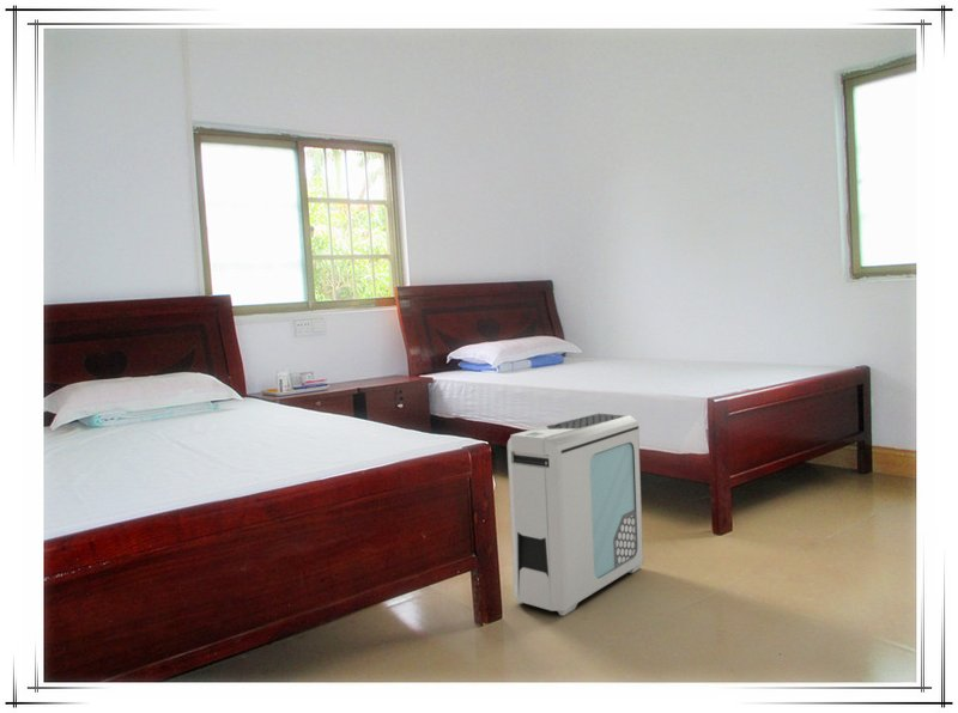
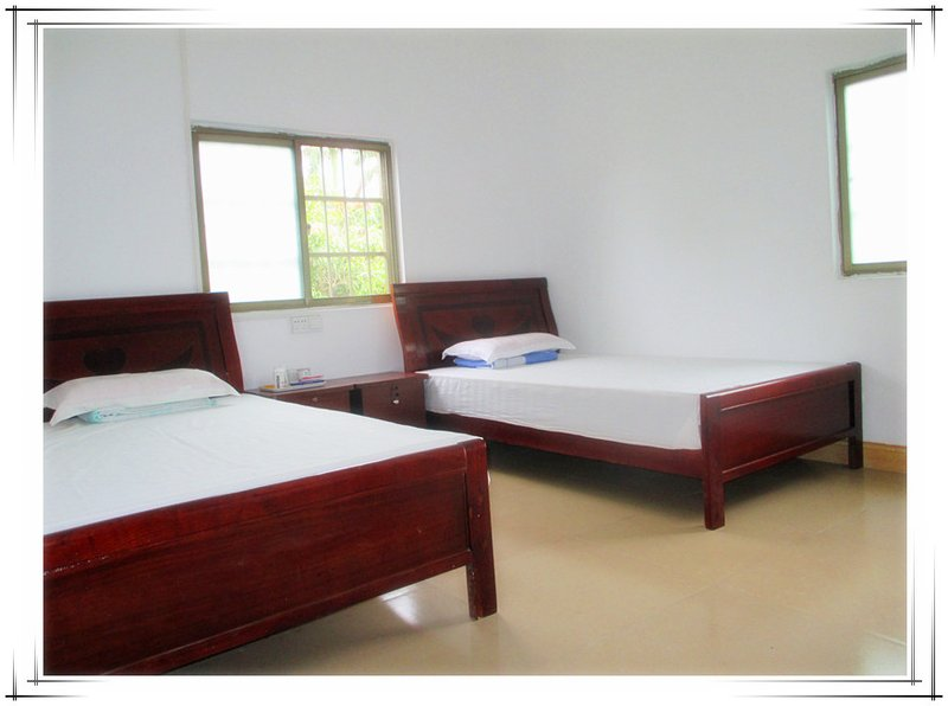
- air purifier (578, 504)
